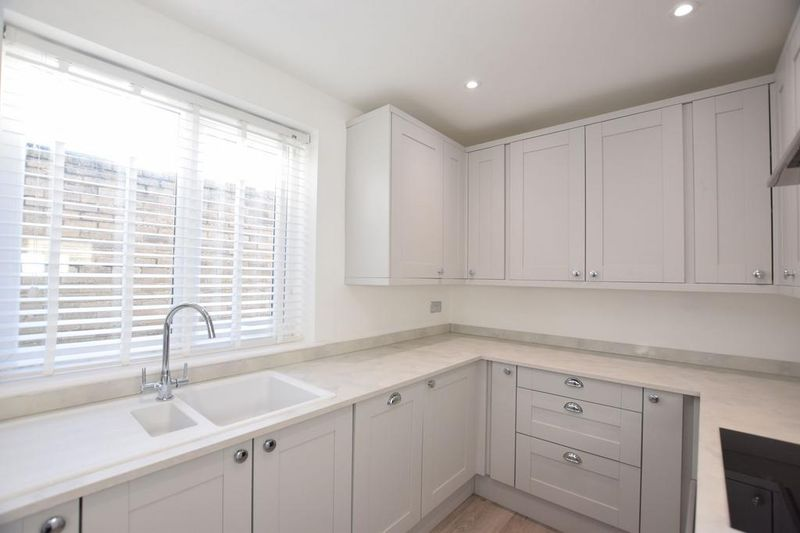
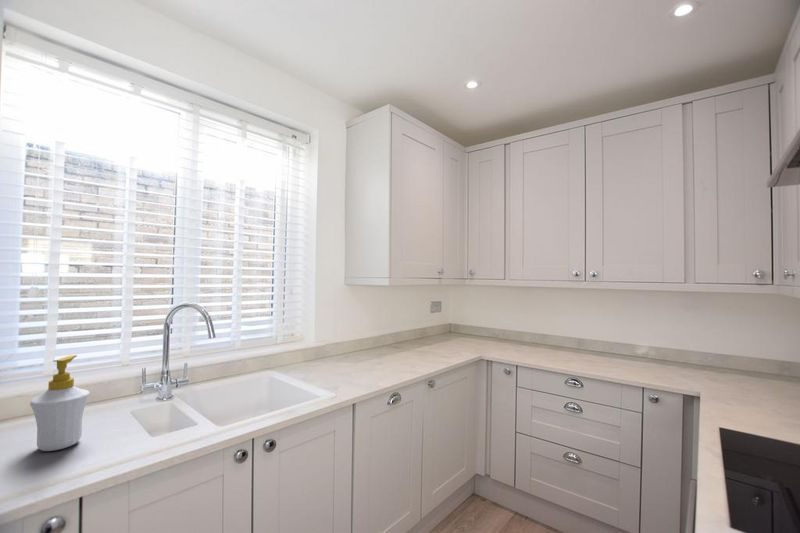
+ soap bottle (60, 401)
